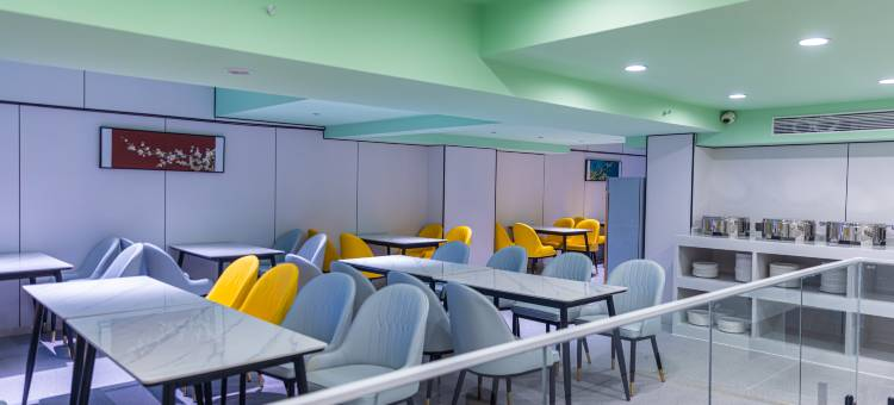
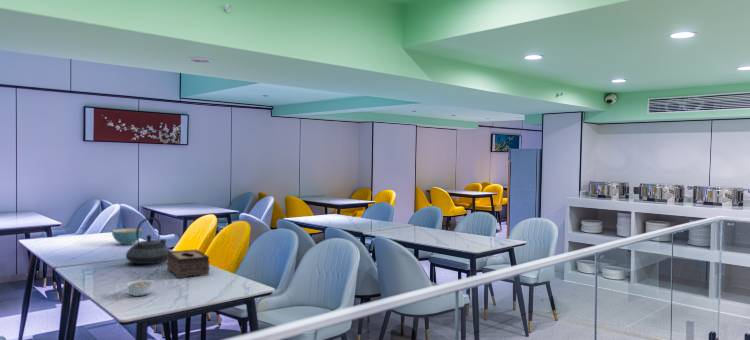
+ cereal bowl (127, 237)
+ teapot (150, 239)
+ tissue box (187, 263)
+ legume (140, 287)
